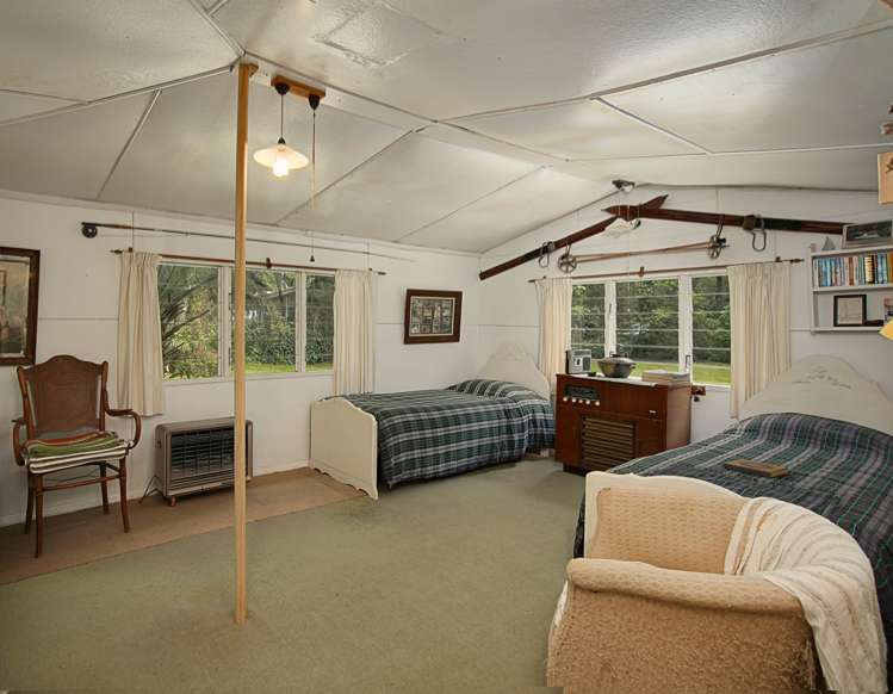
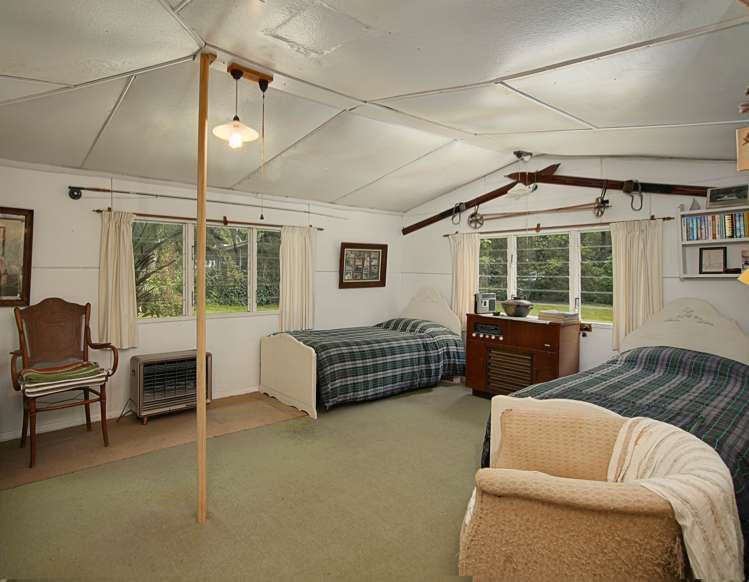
- hardback book (755, 467)
